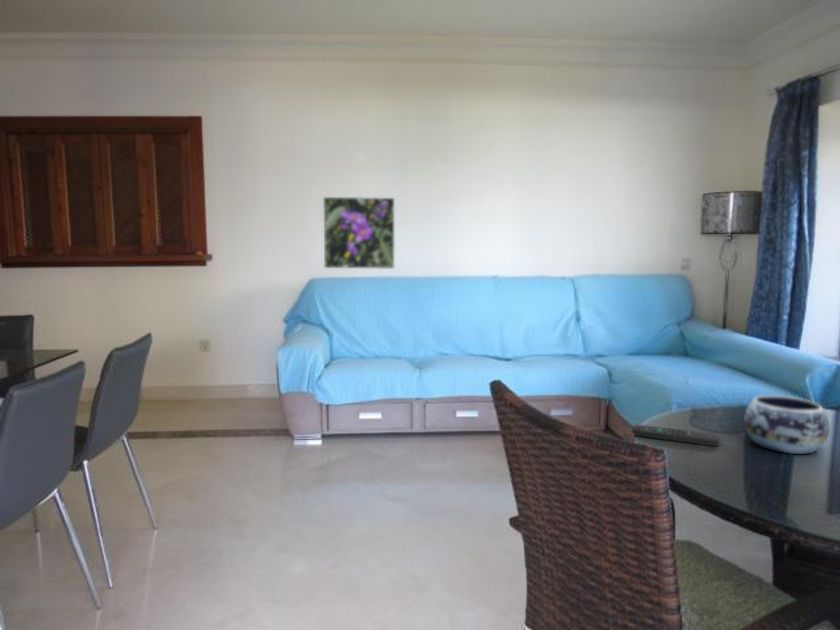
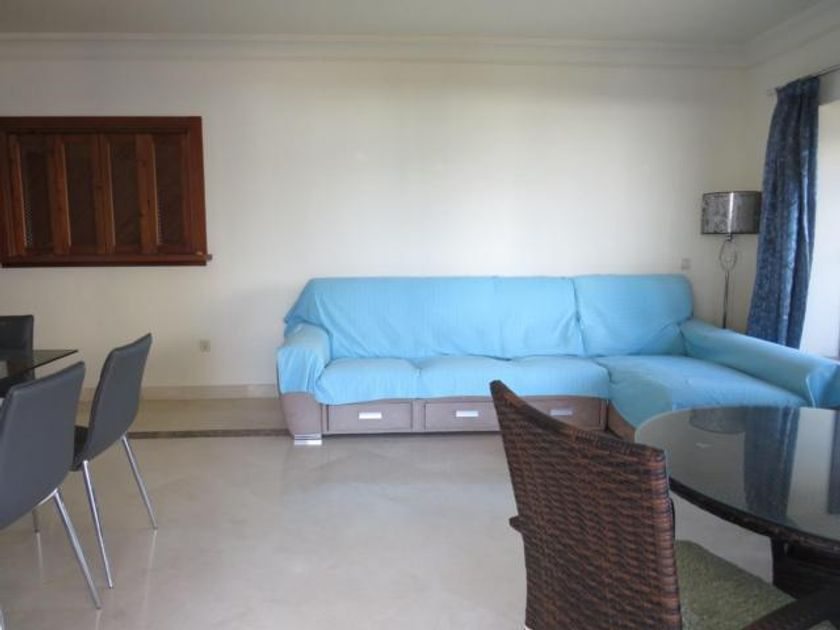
- decorative bowl (785, 423)
- remote control (674, 434)
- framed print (359, 233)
